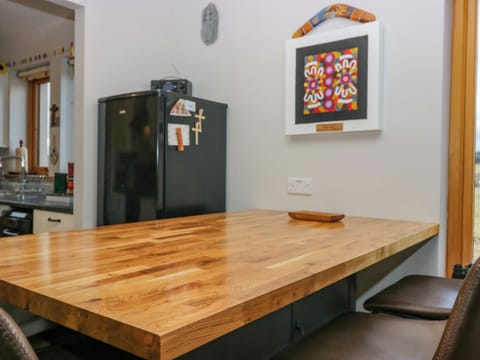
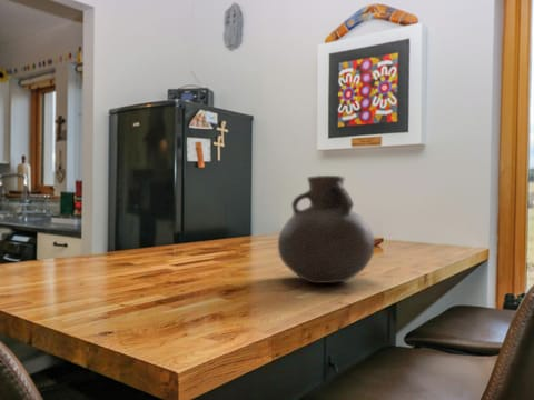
+ vase (326, 228)
